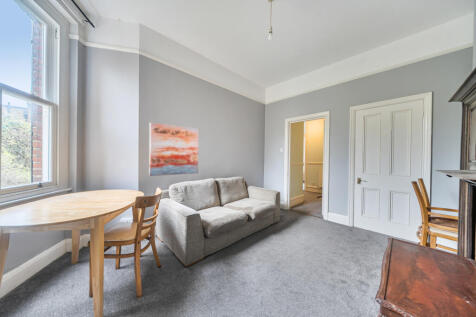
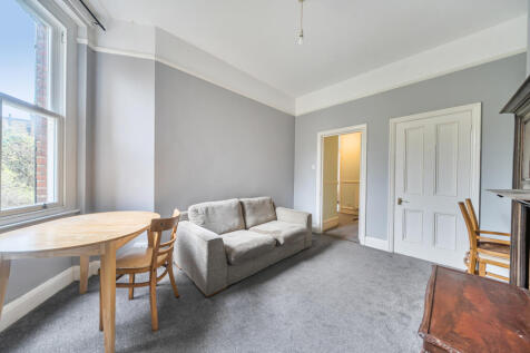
- wall art (175, 150)
